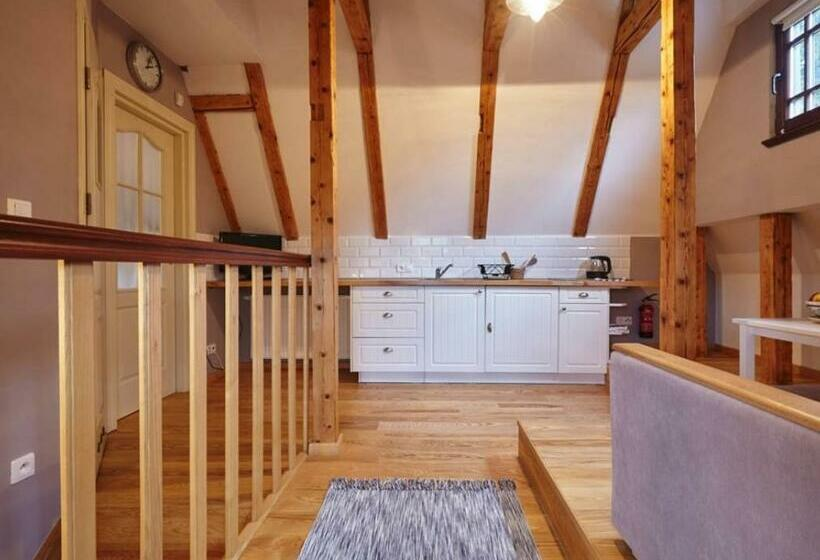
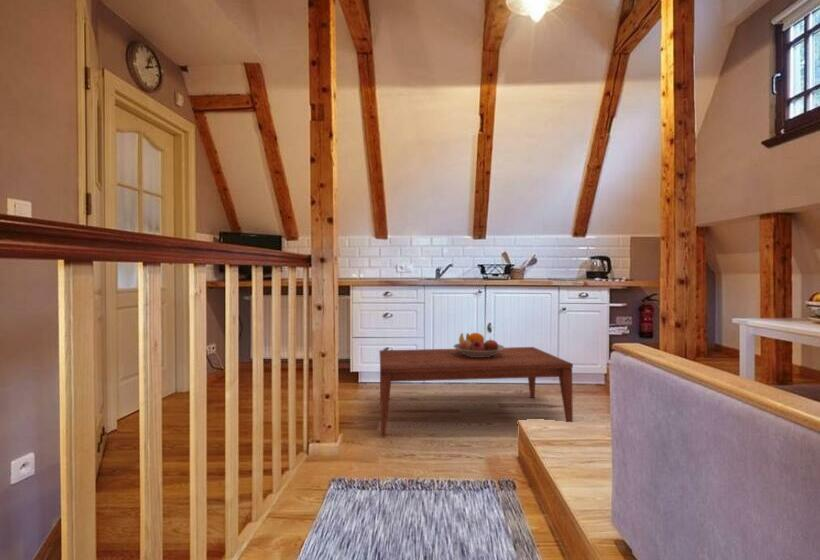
+ coffee table (466, 379)
+ fruit bowl (478, 344)
